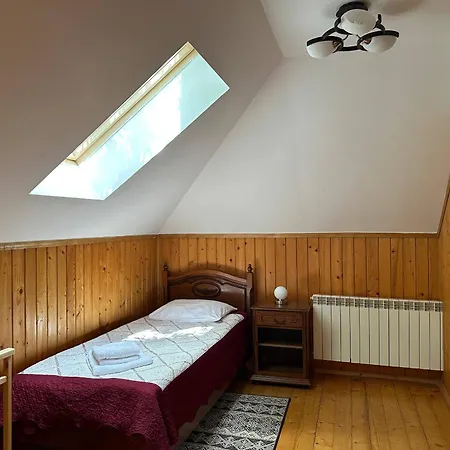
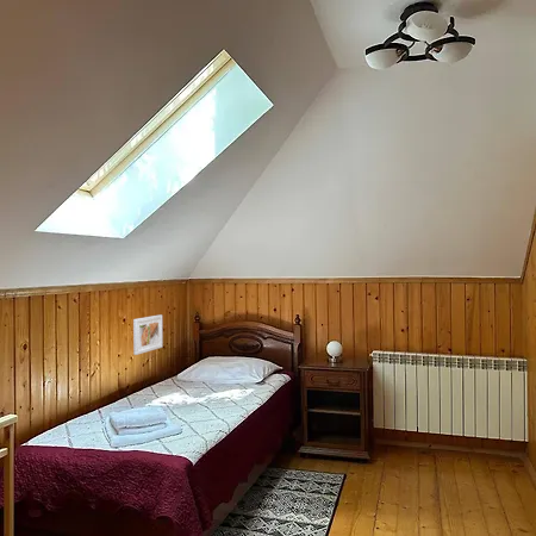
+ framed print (148, 334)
